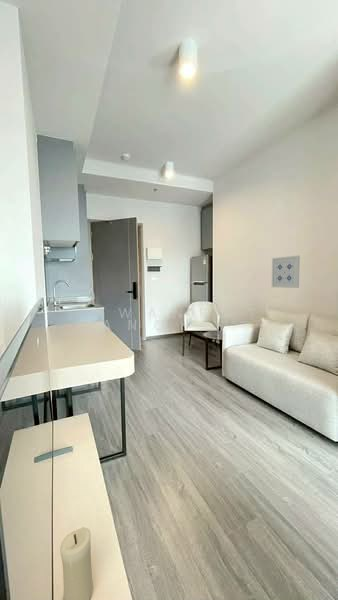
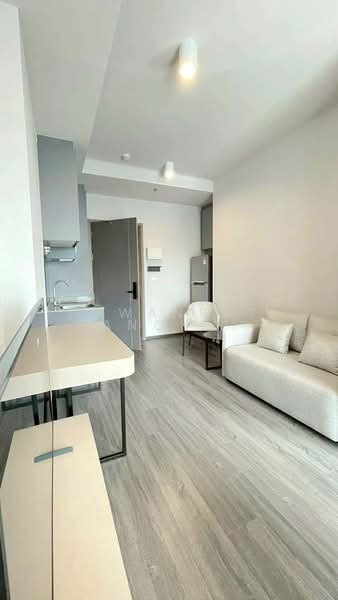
- wall art (284, 272)
- candle (76, 562)
